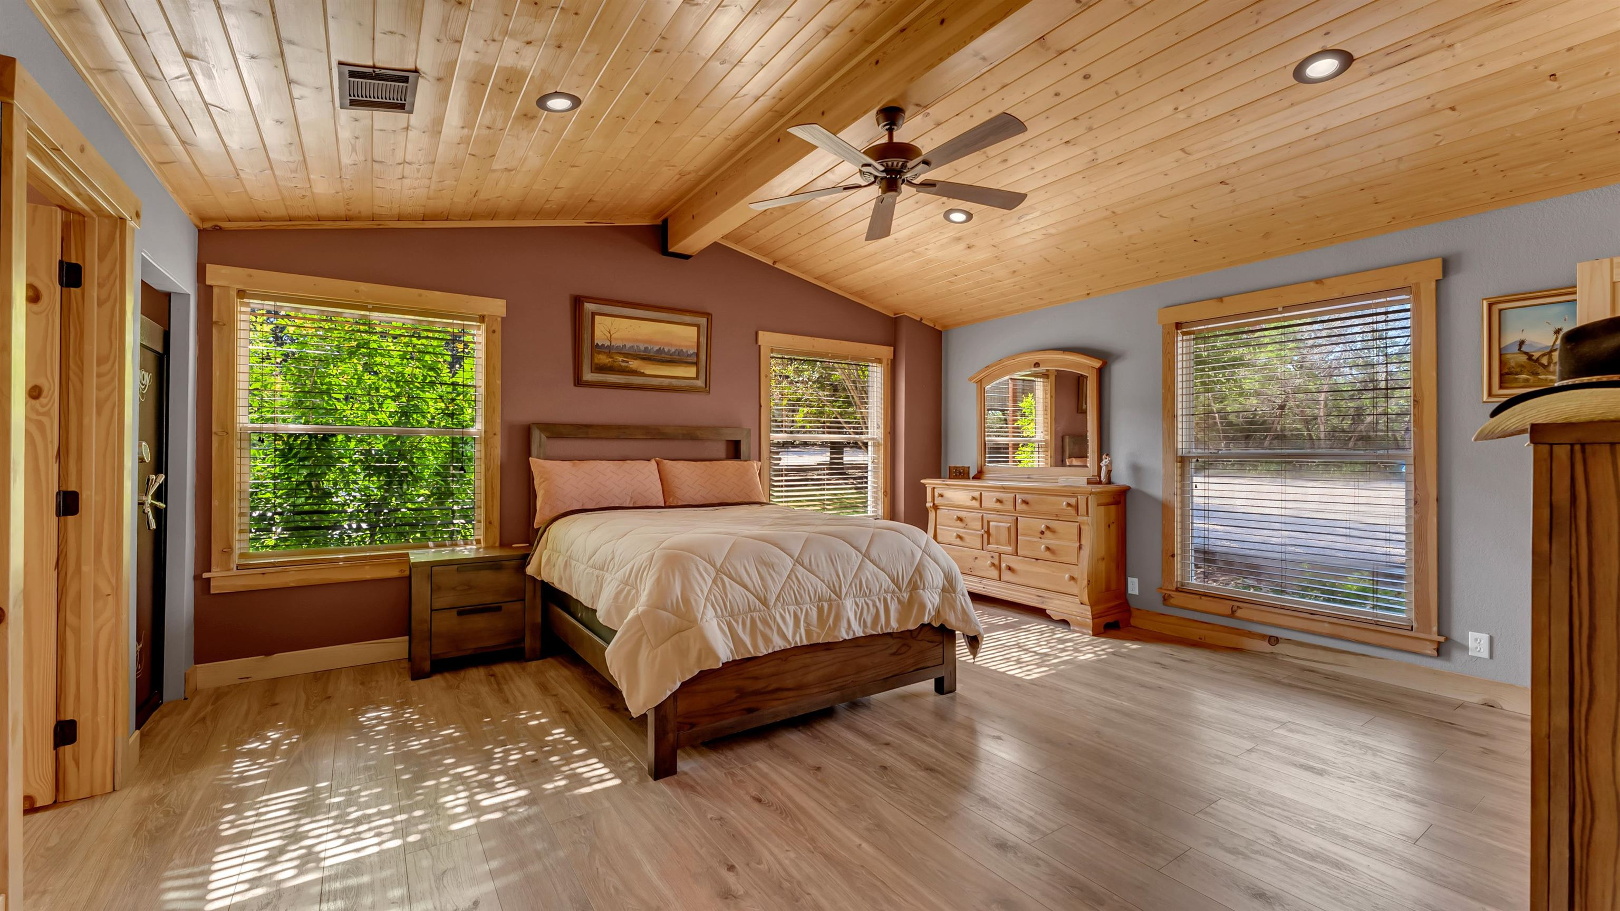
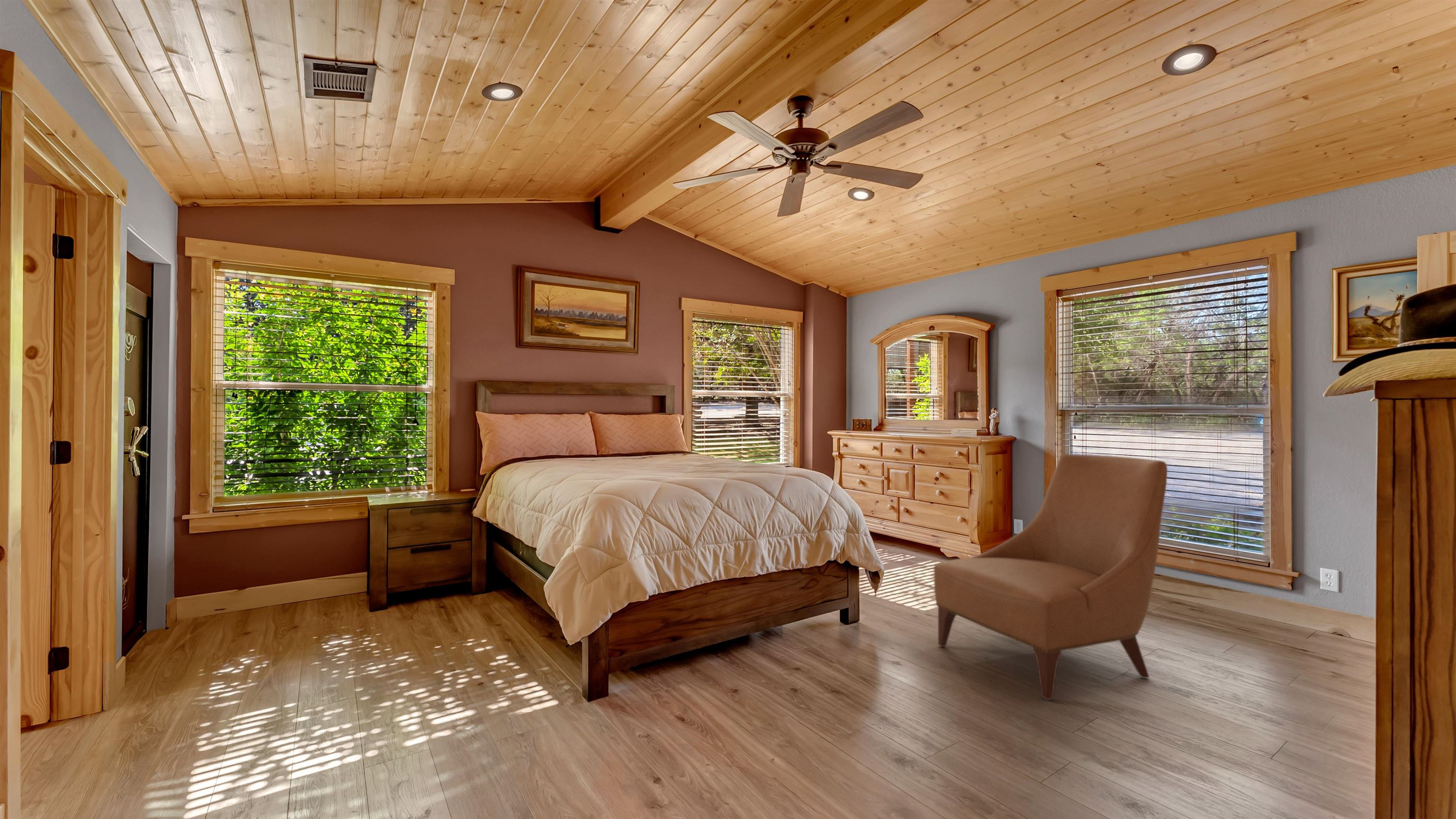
+ chair (1055, 558)
